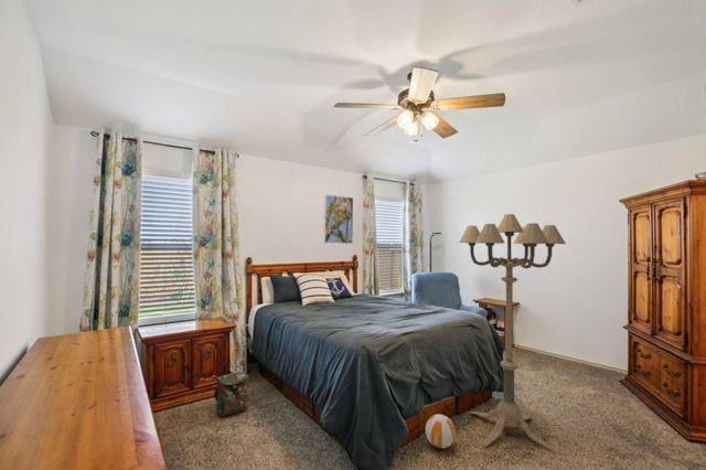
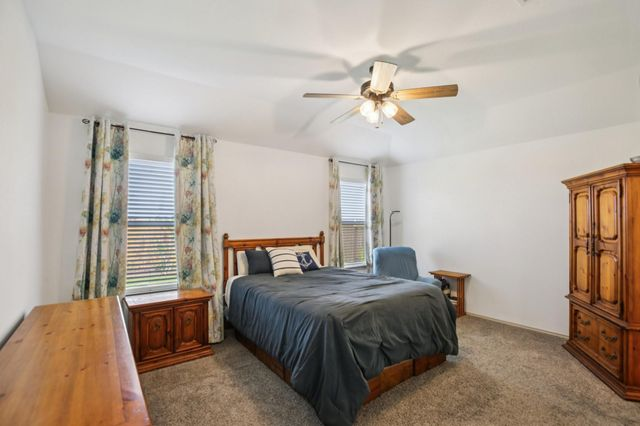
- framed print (339, 220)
- volleyball (440, 430)
- floor lamp (509, 321)
- backpack (231, 388)
